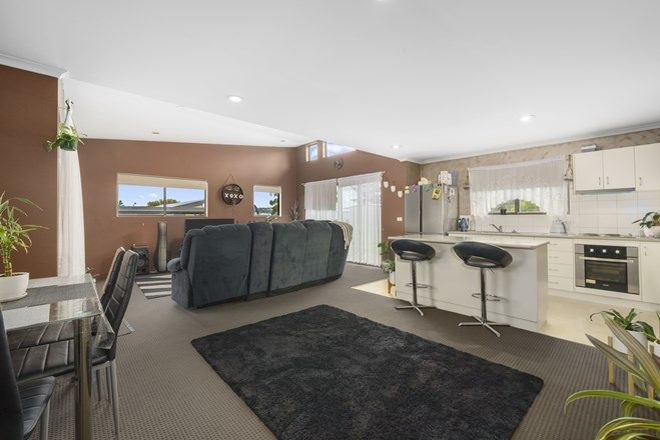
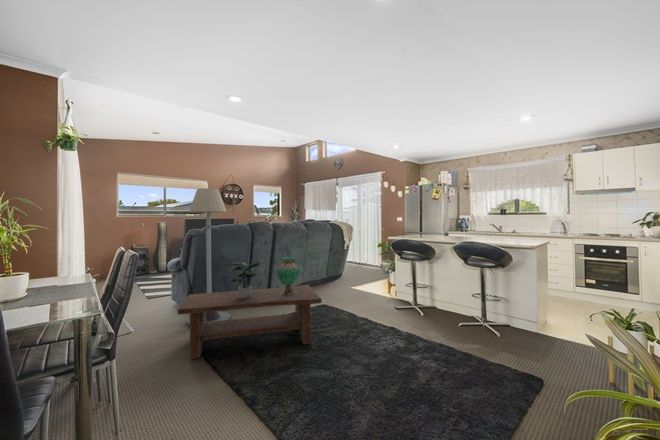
+ coffee table (253, 318)
+ decorative urn (288, 275)
+ floor lamp (208, 254)
+ potted plant (242, 277)
